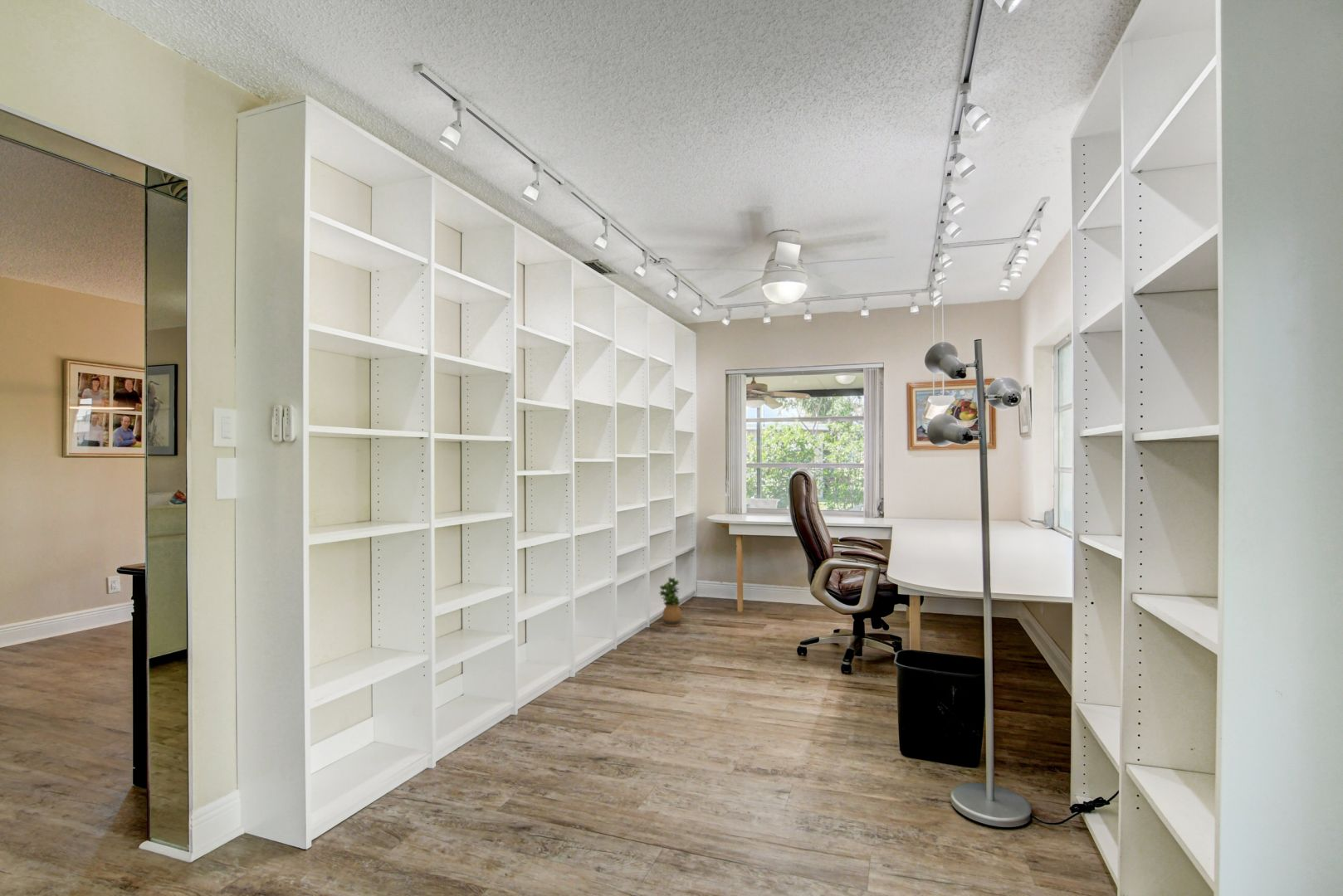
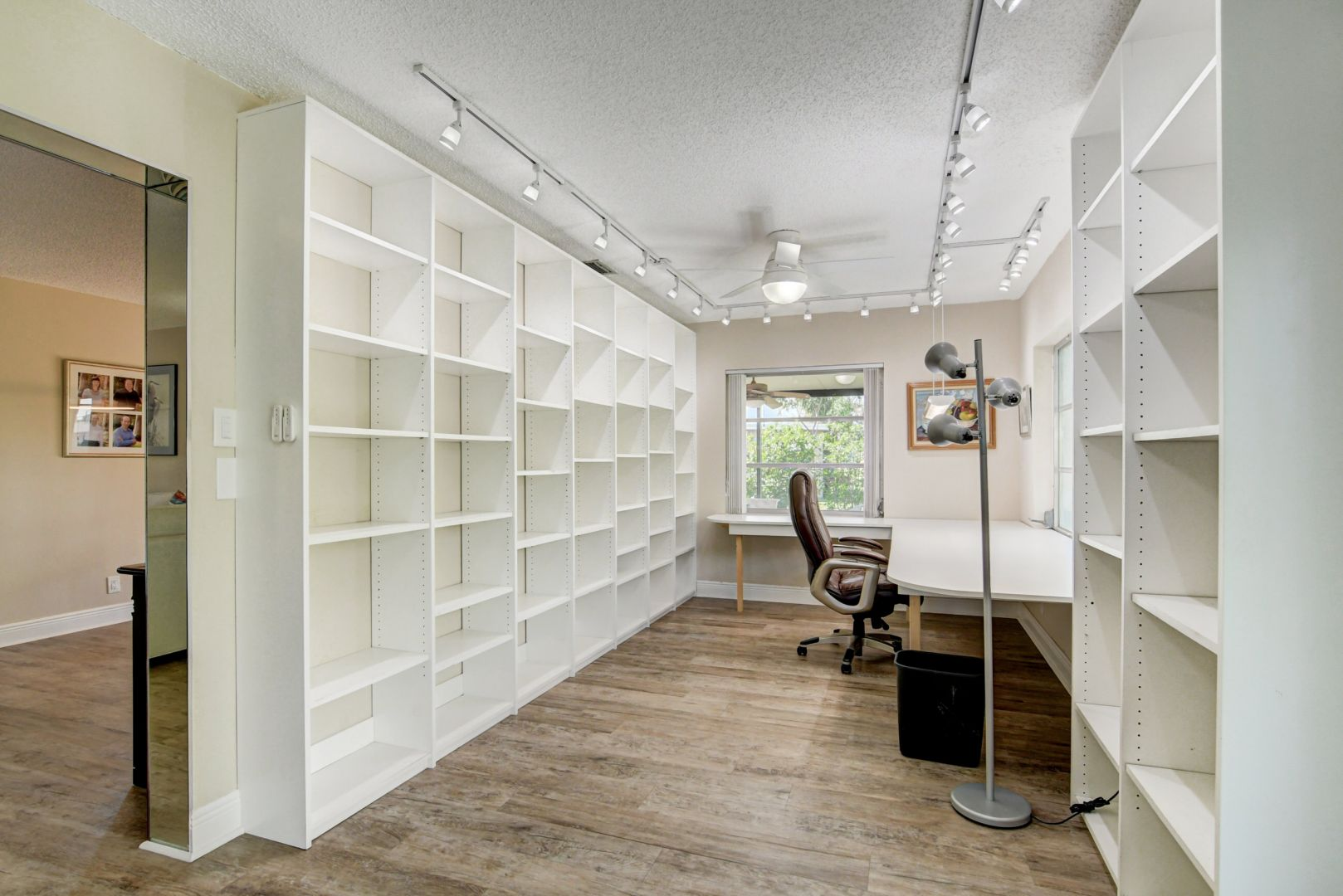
- potted plant (669, 601)
